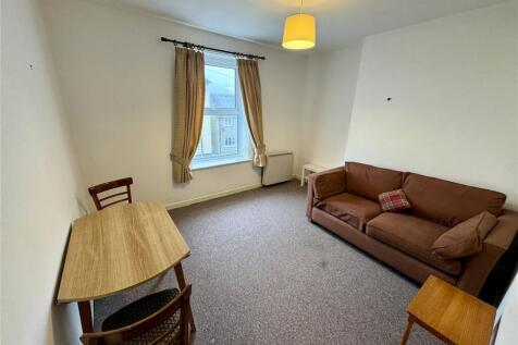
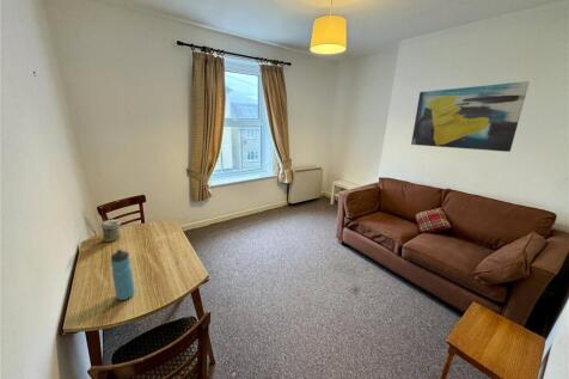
+ water bottle (122, 273)
+ jar (111, 230)
+ wall art (459, 118)
